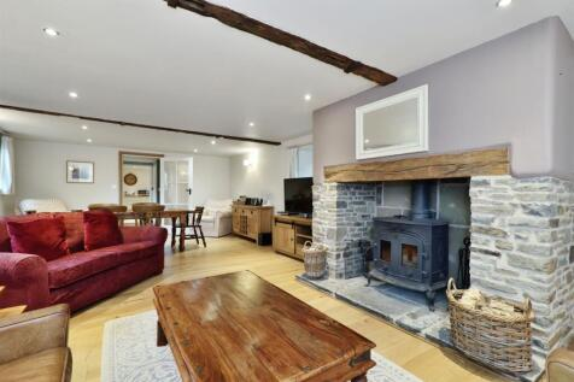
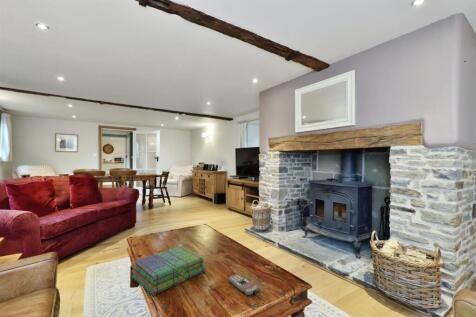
+ remote control (242, 284)
+ stack of books (169, 266)
